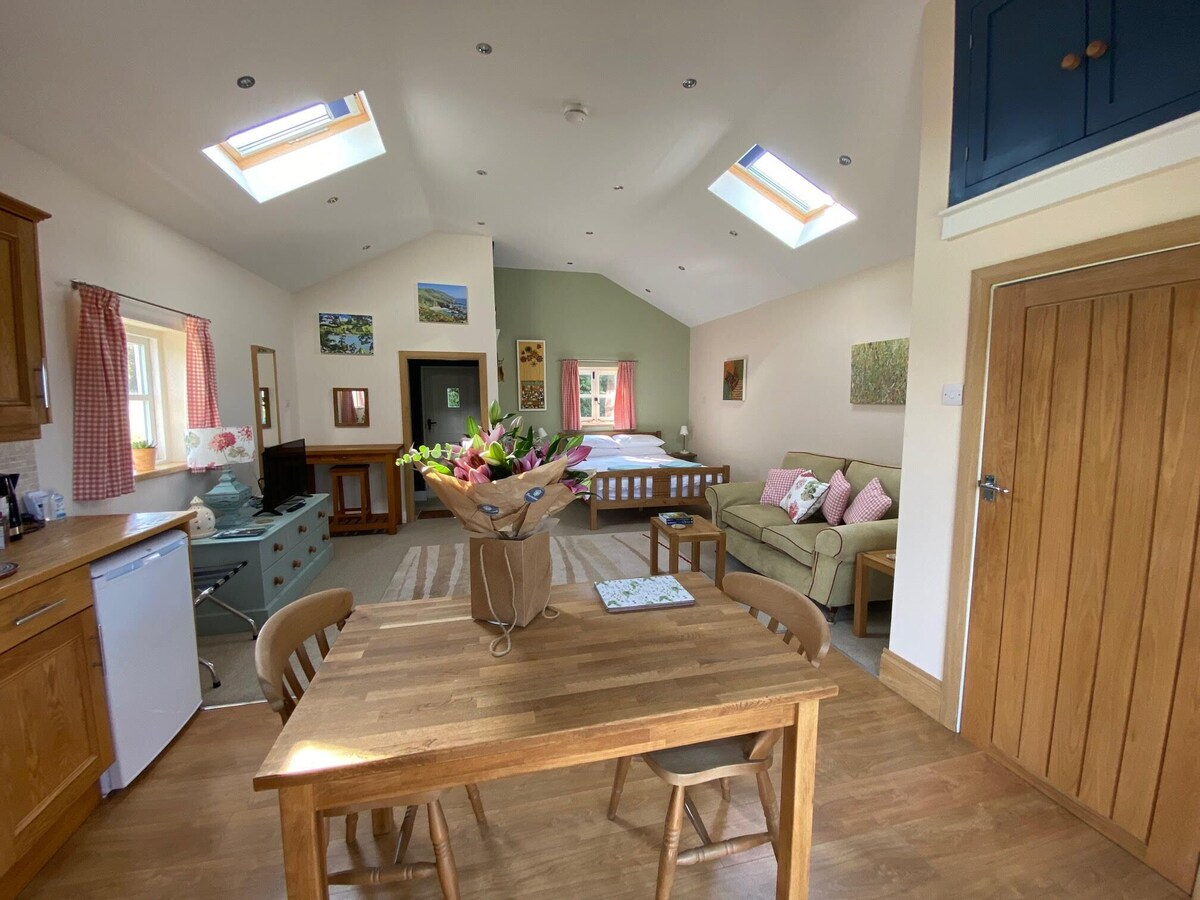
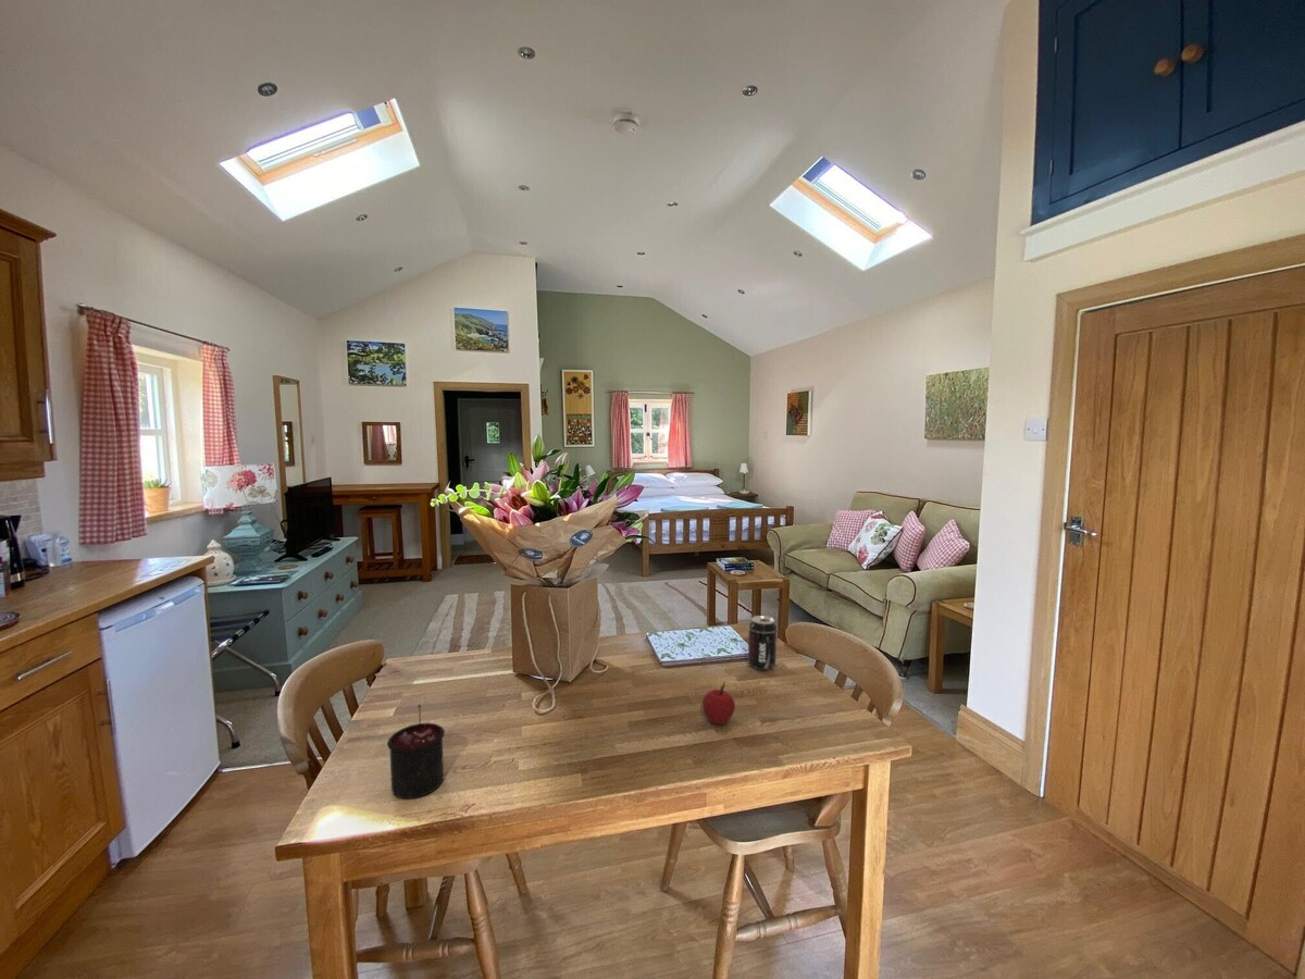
+ apple (718, 702)
+ beverage can (762, 642)
+ candle (417, 748)
